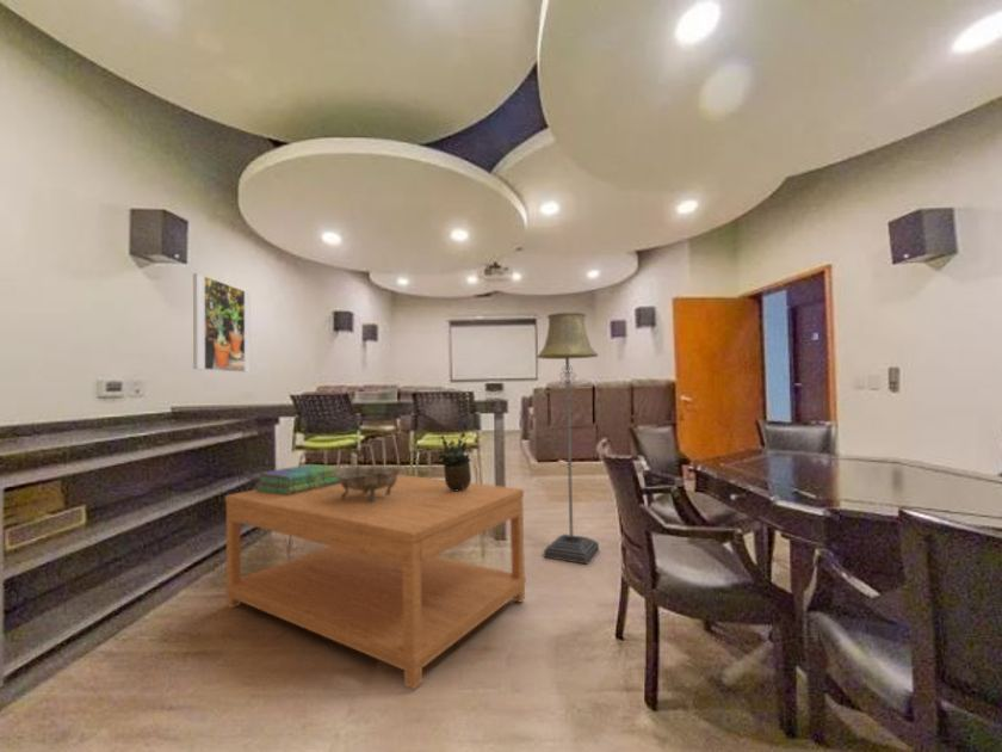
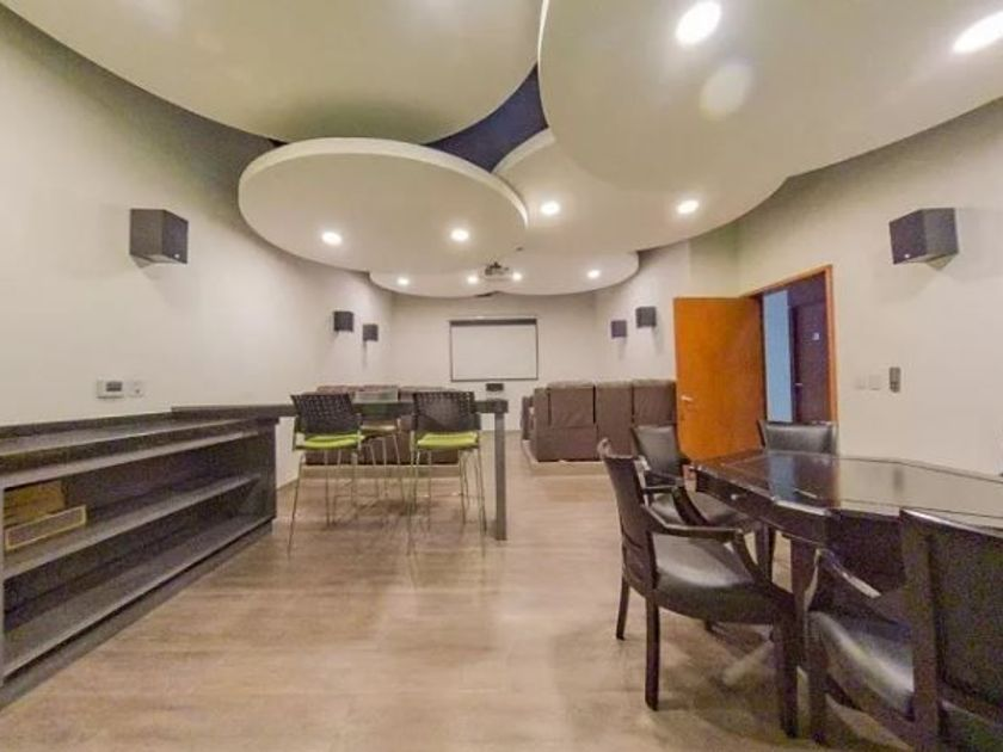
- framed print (224, 327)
- decorative bowl (367, 481)
- potted plant (456, 457)
- floor lamp (569, 433)
- coffee table (375, 547)
- stack of books (301, 477)
